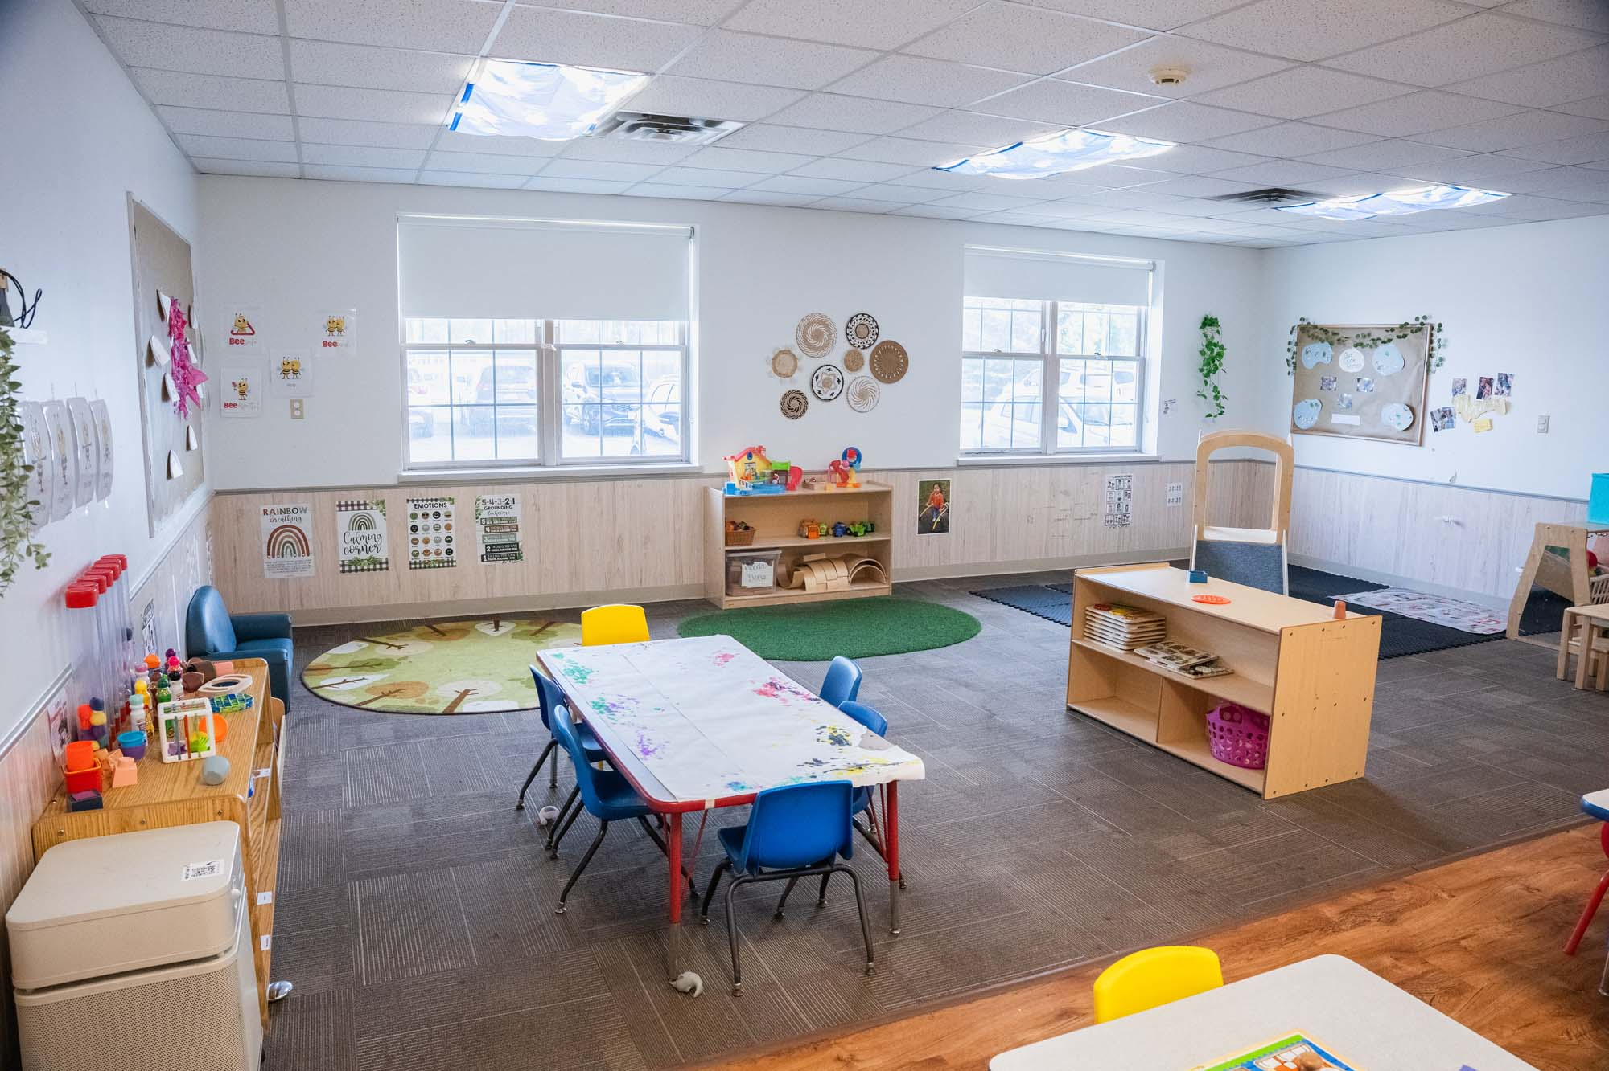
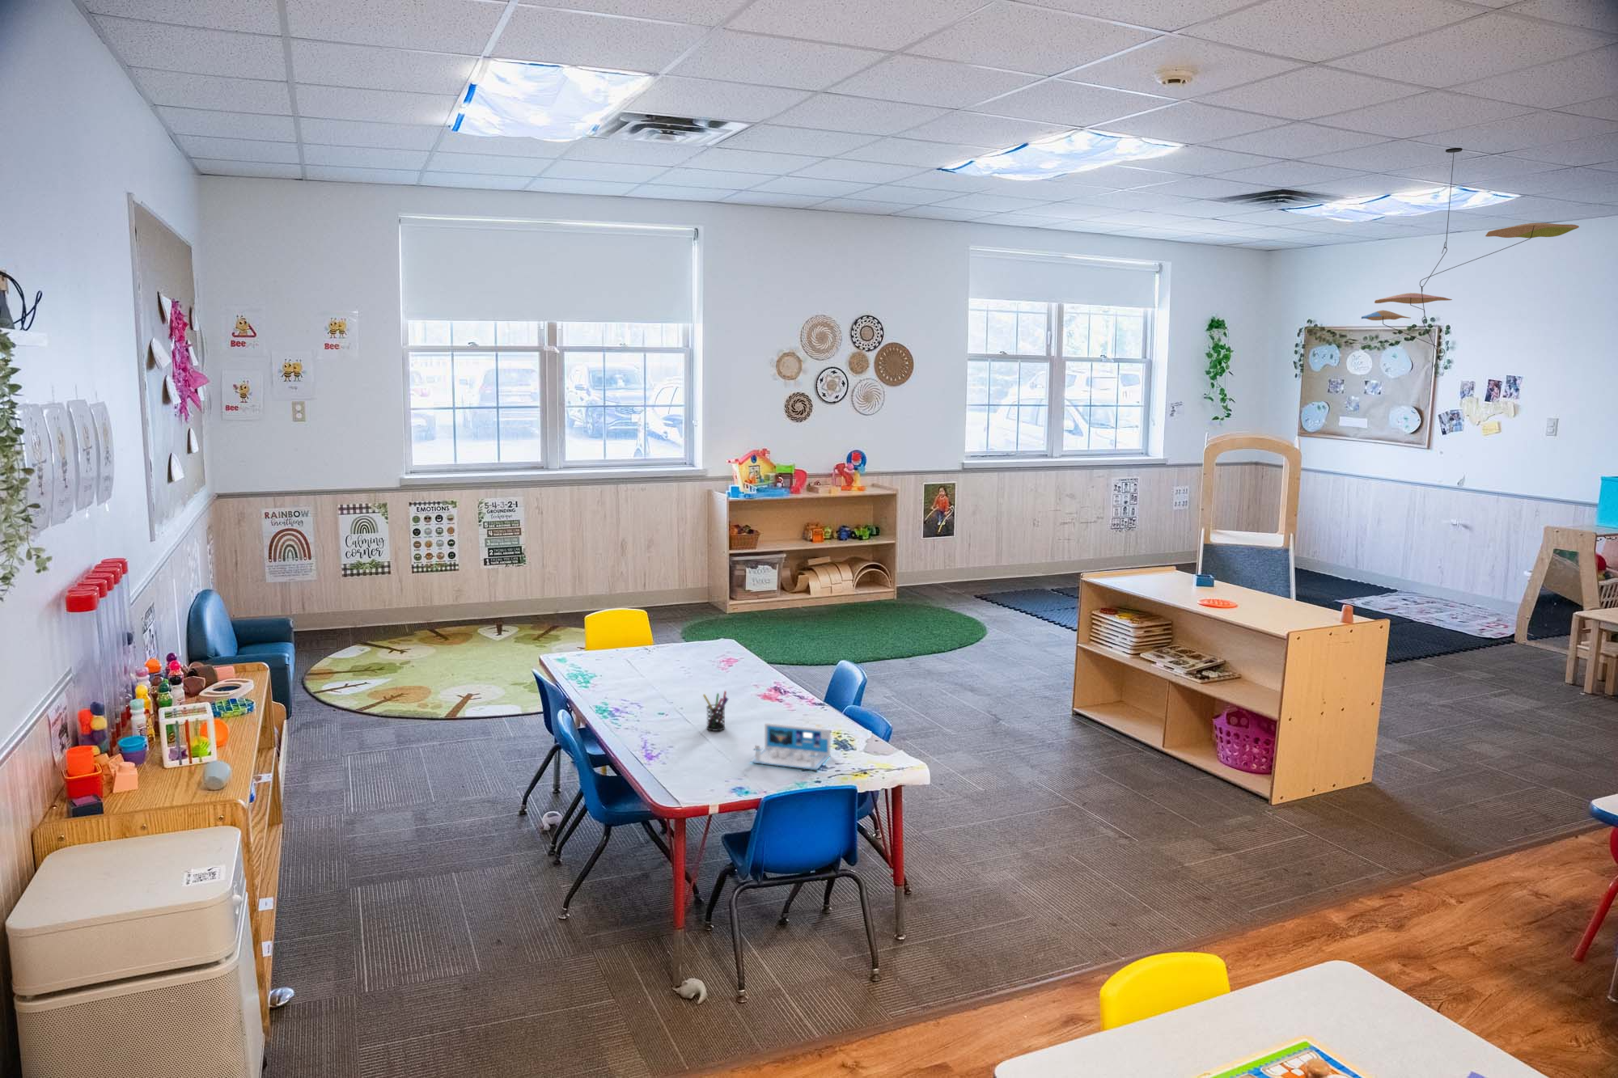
+ ceiling mobile (1469, 261)
+ paper (790, 746)
+ pen holder (717, 709)
